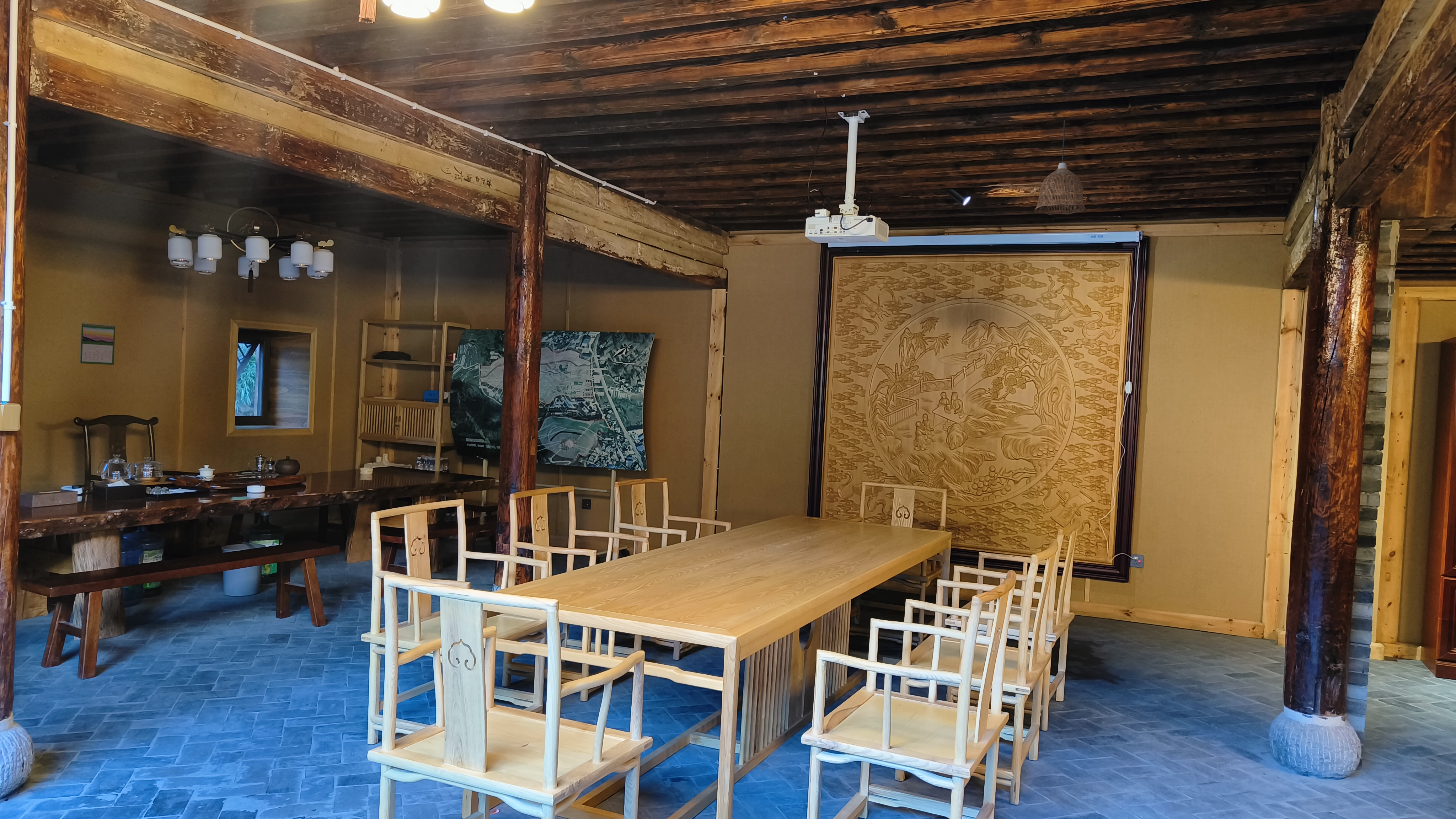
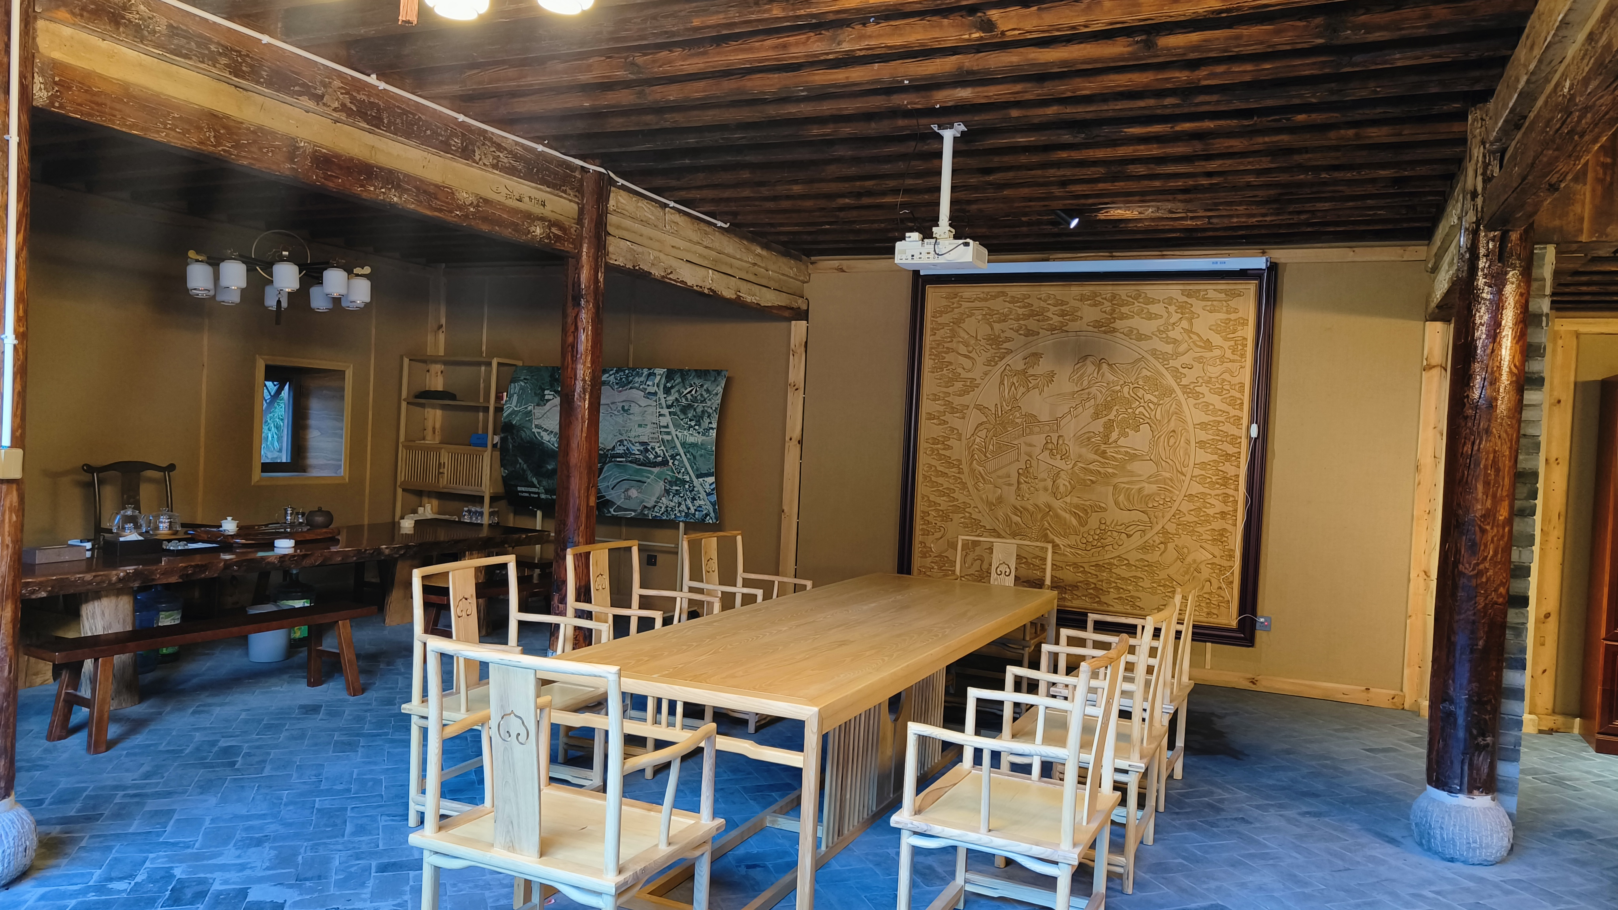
- pendant lamp (1062, 165)
- calendar (98, 343)
